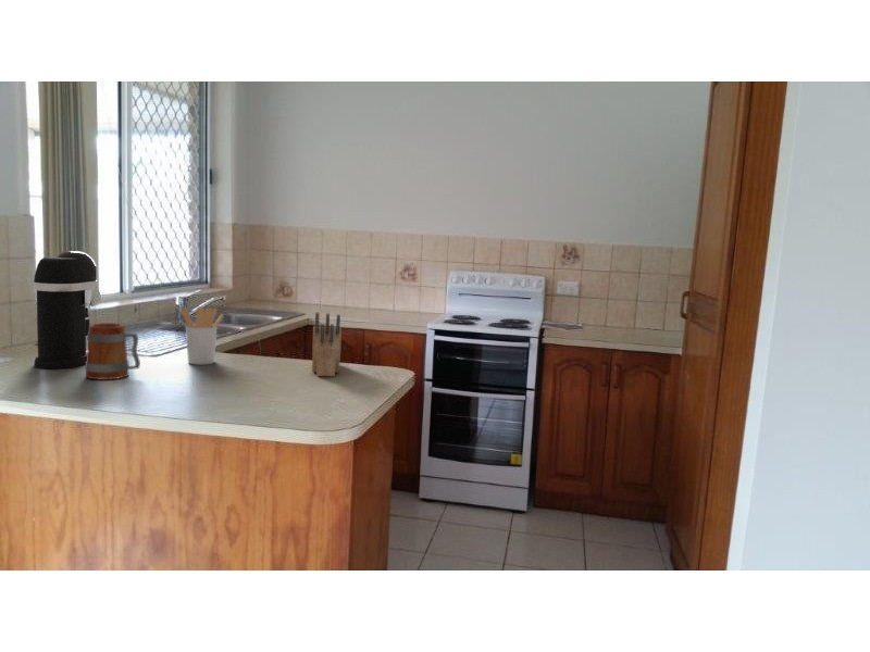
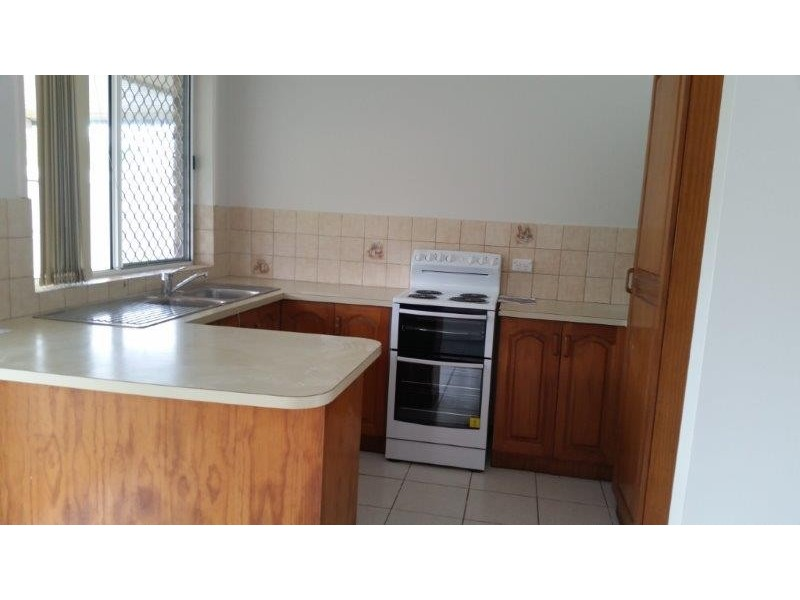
- knife block (326, 340)
- coffee maker (66, 306)
- utensil holder (202, 334)
- mug (113, 350)
